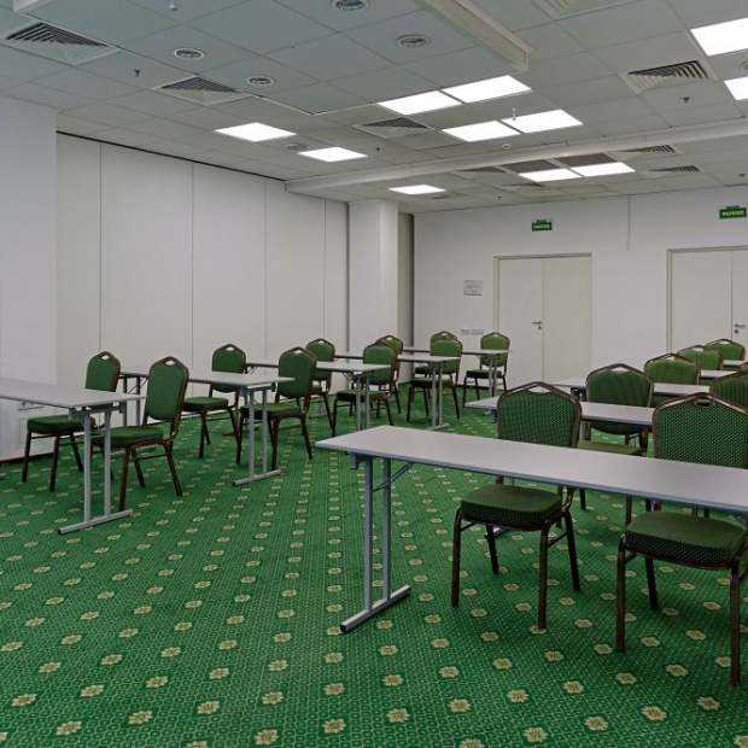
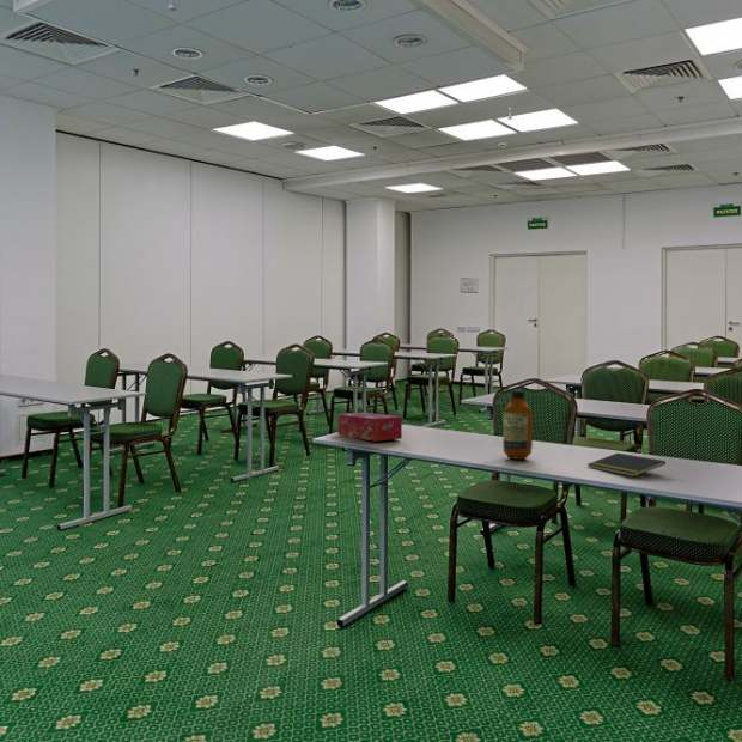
+ bottle (517, 424)
+ tissue box (369, 426)
+ notepad (625, 463)
